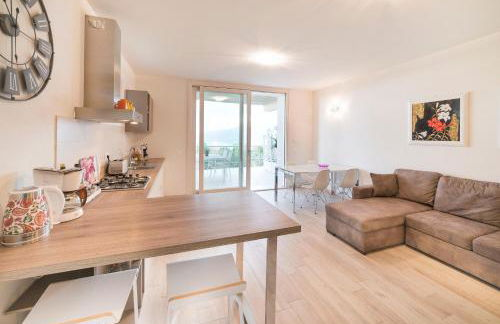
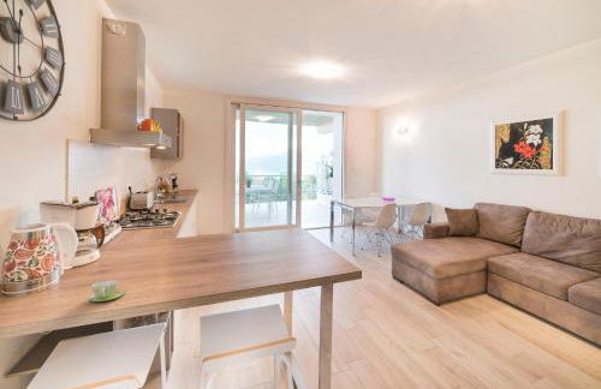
+ cup (106, 289)
